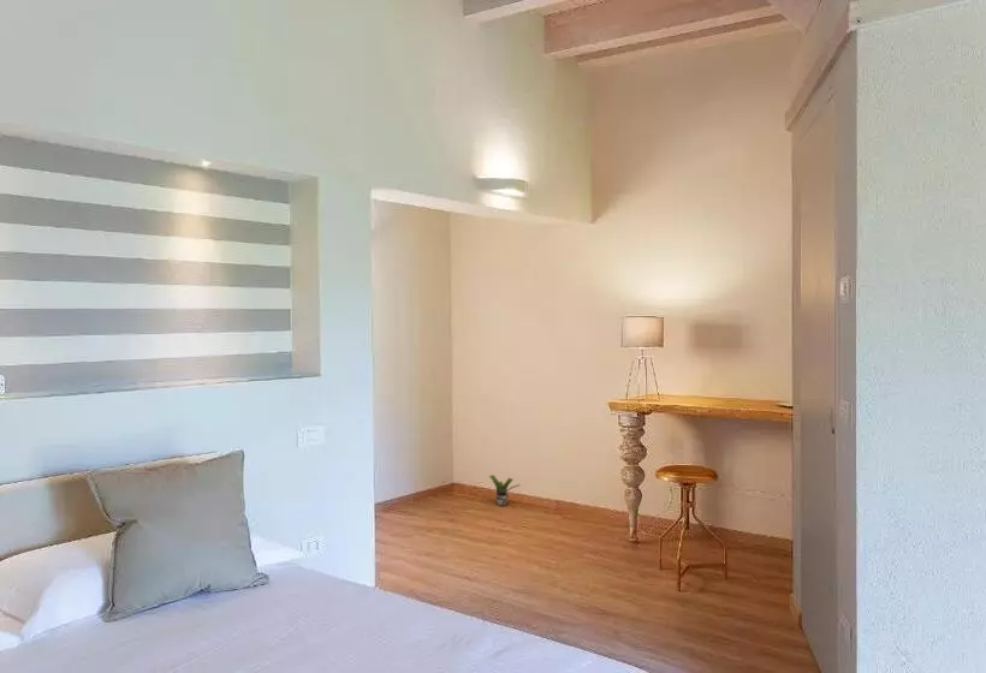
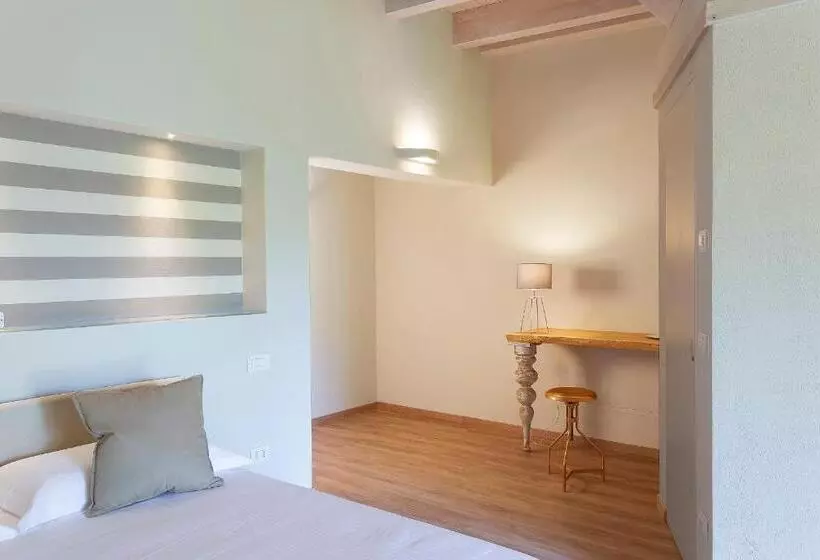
- potted plant (501, 490)
